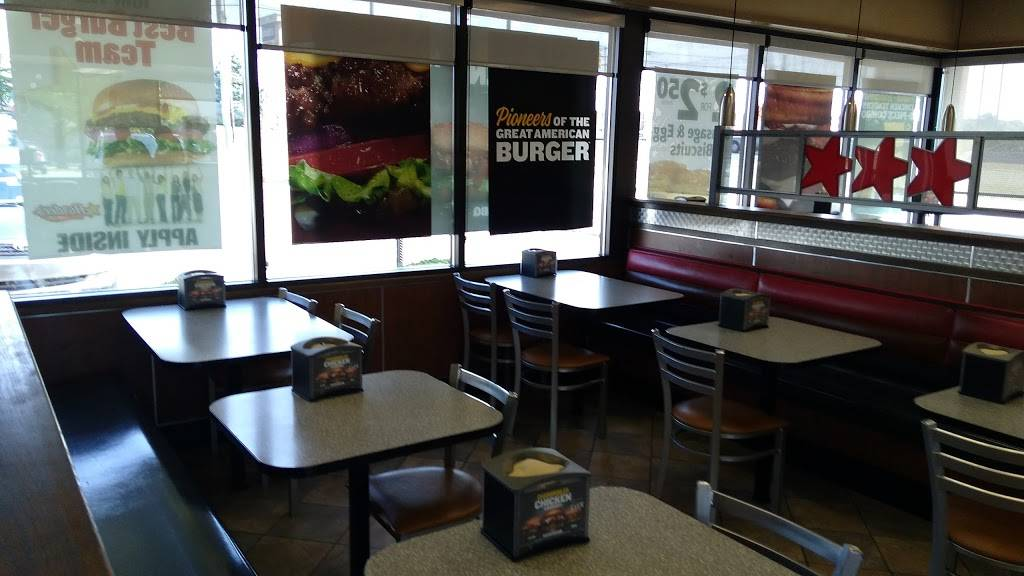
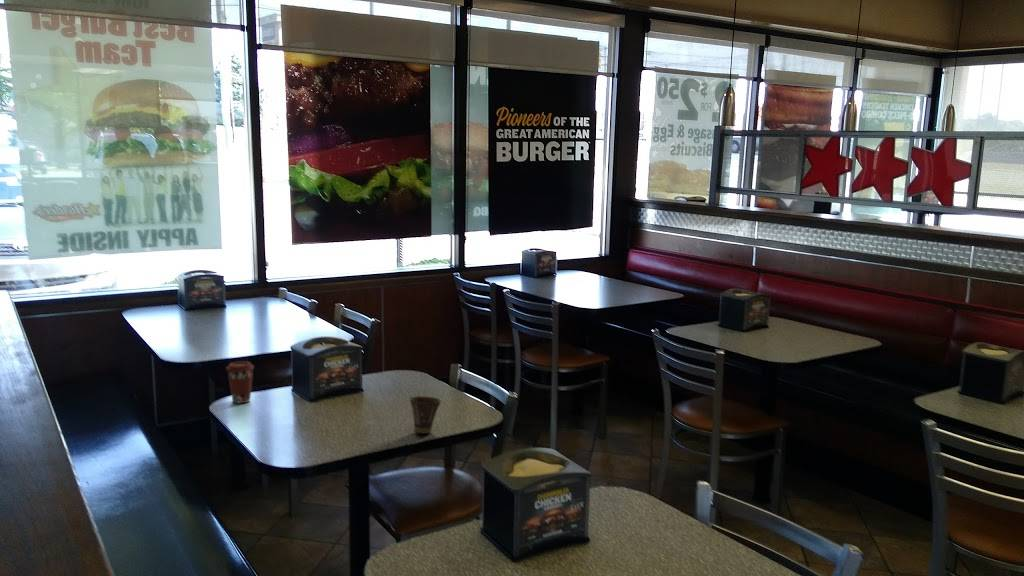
+ cup (425, 414)
+ coffee cup (240, 382)
